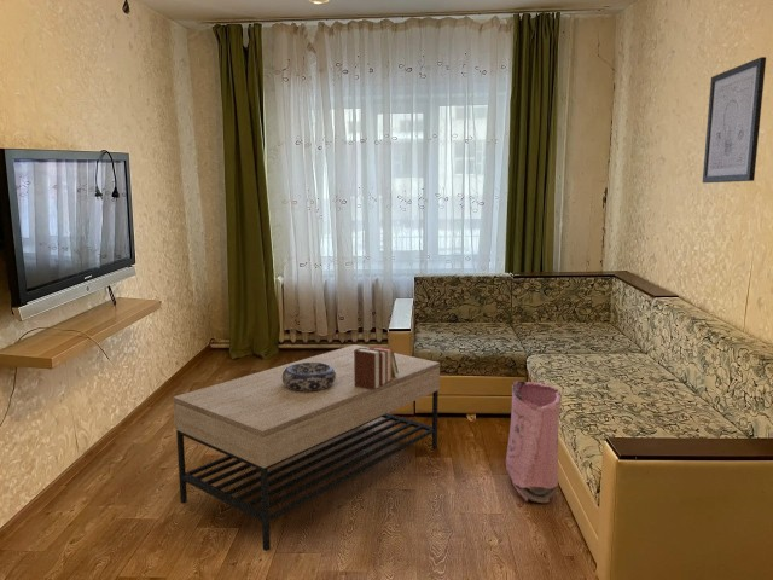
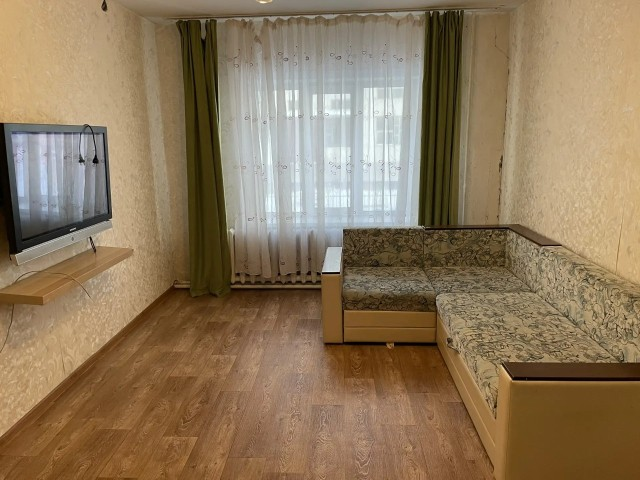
- books (378, 362)
- decorative bowl (308, 376)
- bag (533, 439)
- wall art (731, 126)
- coffee table (319, 427)
